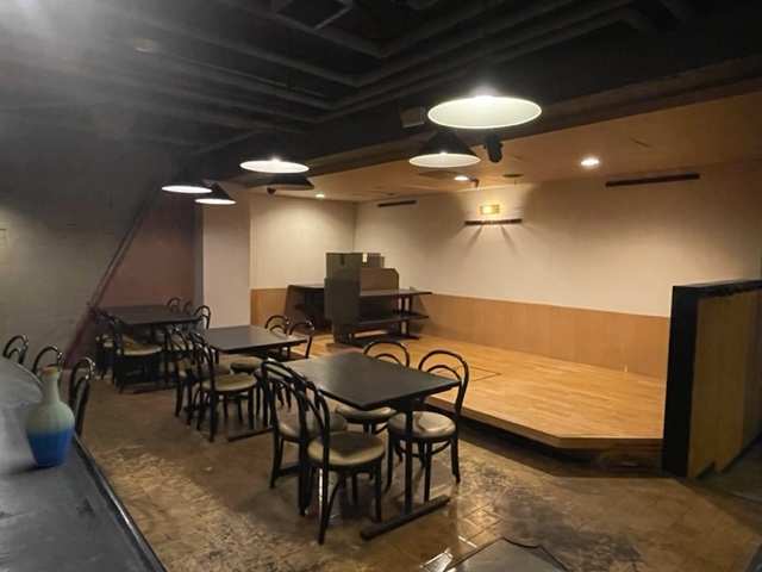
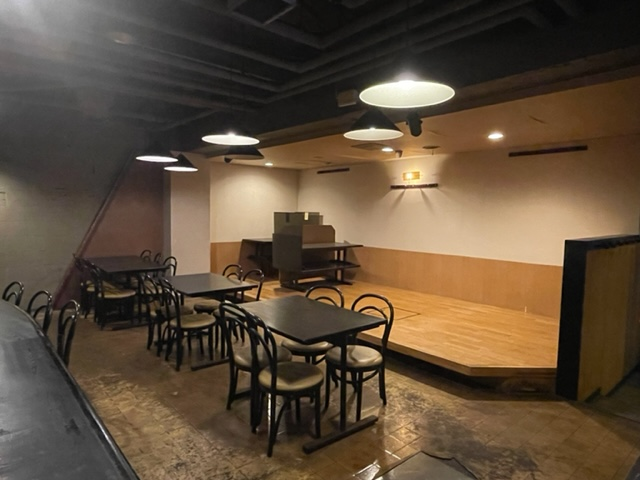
- bottle (50, 415)
